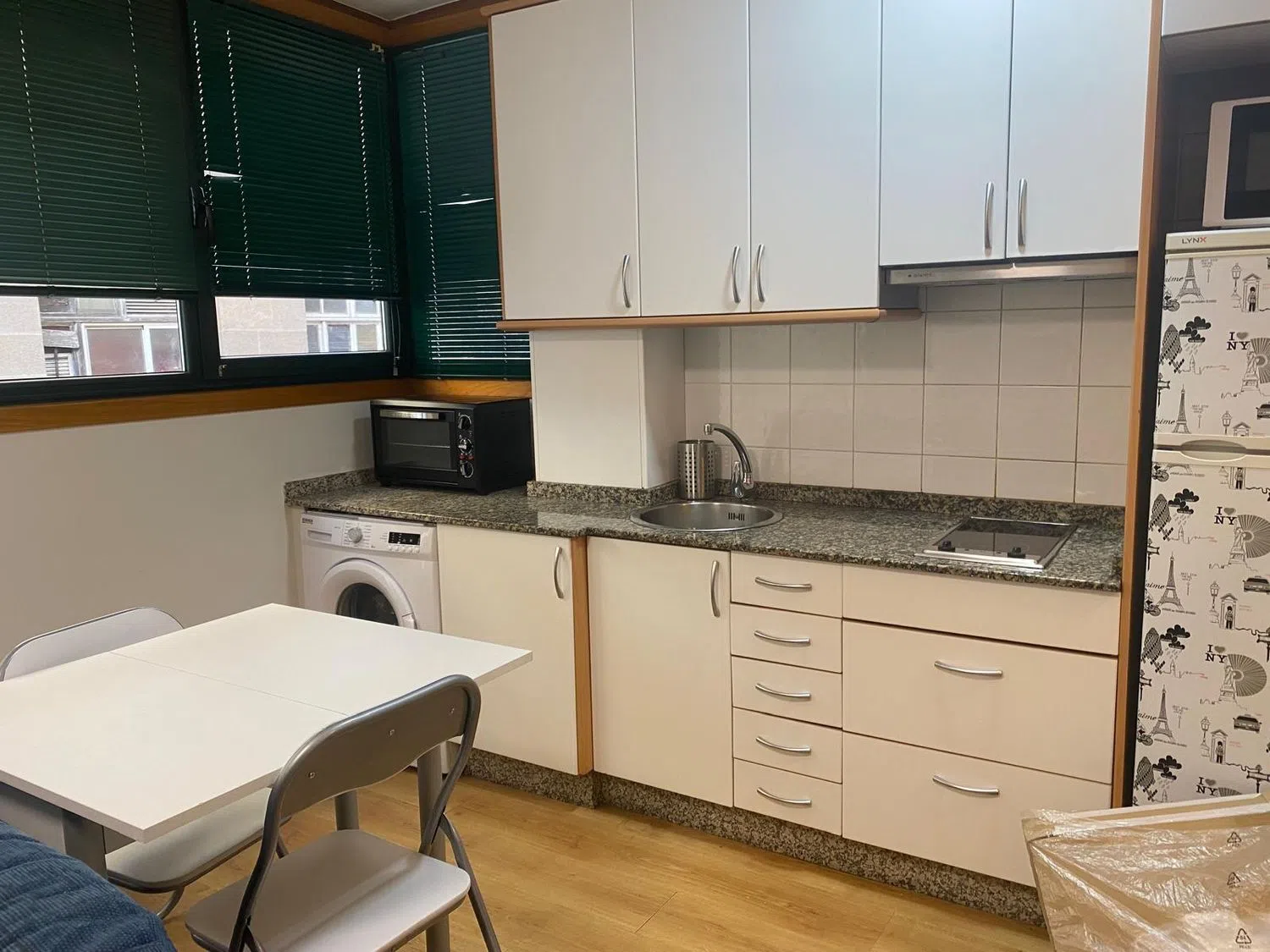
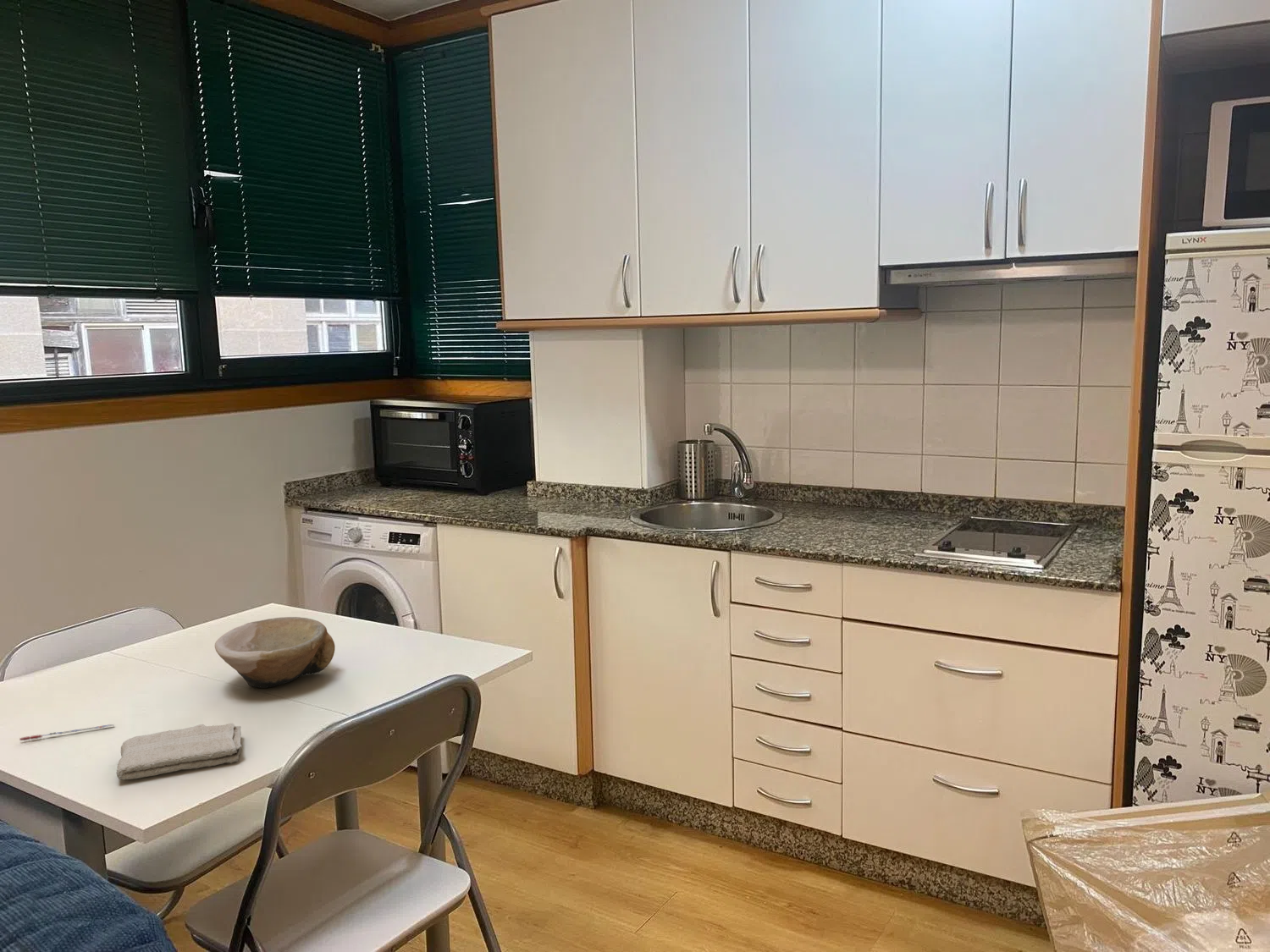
+ washcloth (181, 749)
+ bowl (277, 655)
+ pen (68, 731)
